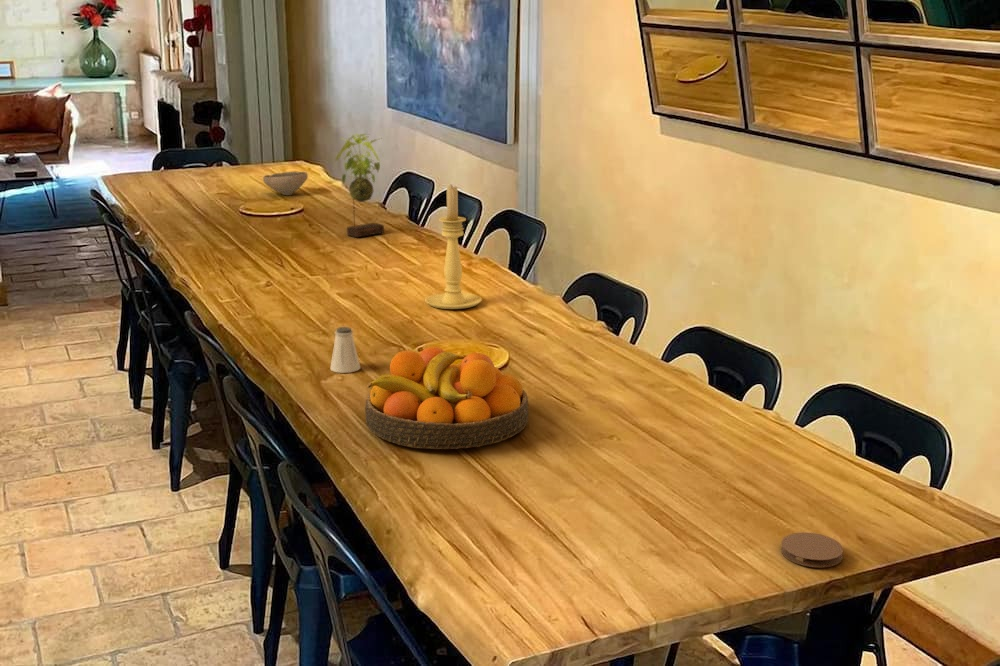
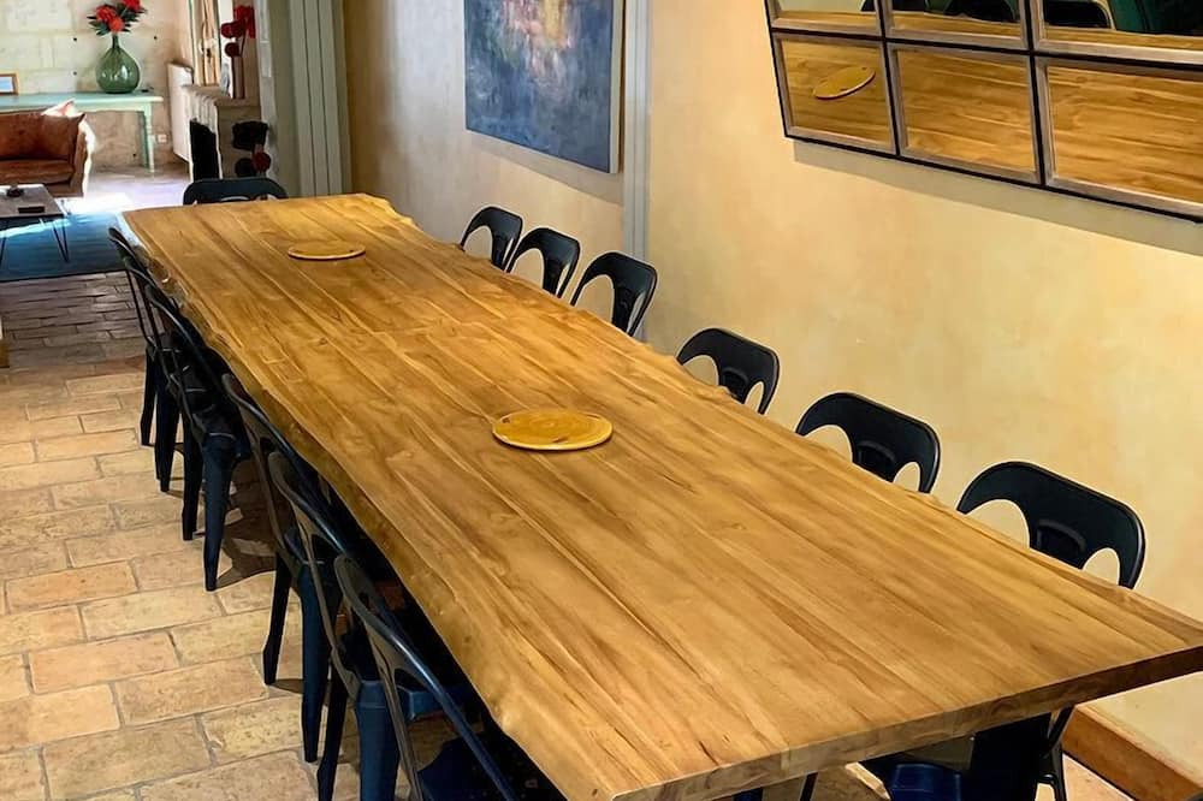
- coaster (811, 549)
- fruit bowl (446, 386)
- candle holder (452, 244)
- saltshaker (344, 348)
- plant (360, 180)
- bowl (285, 183)
